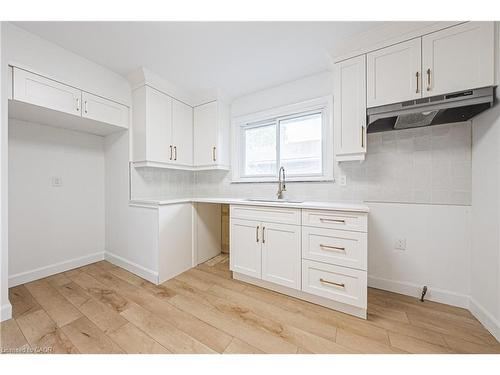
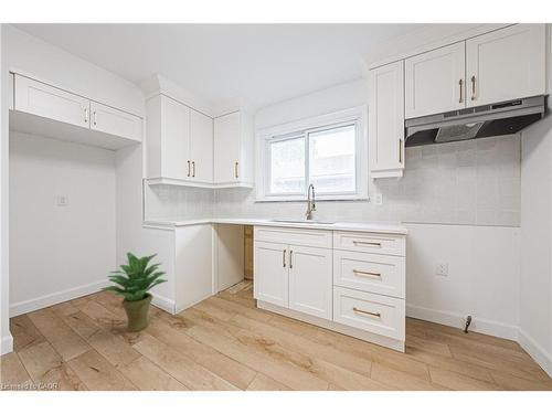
+ potted plant (138, 289)
